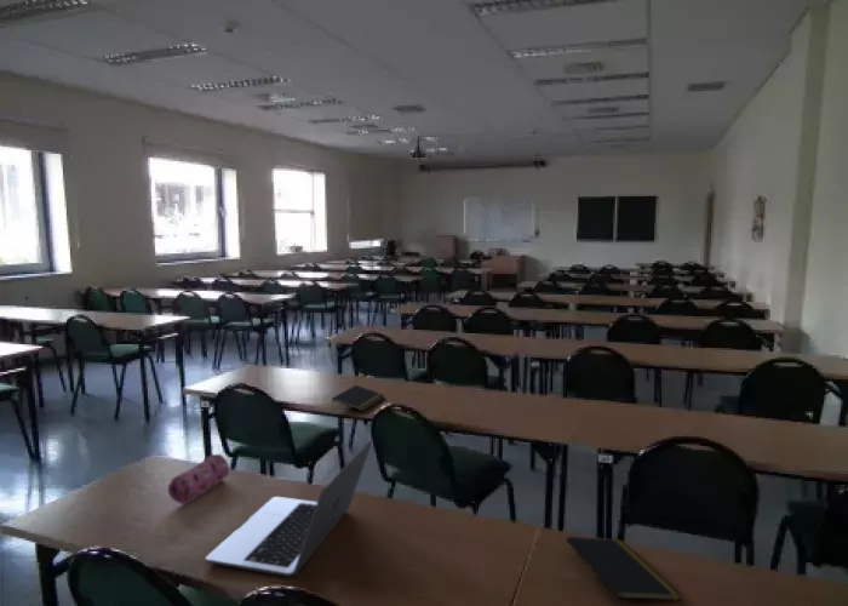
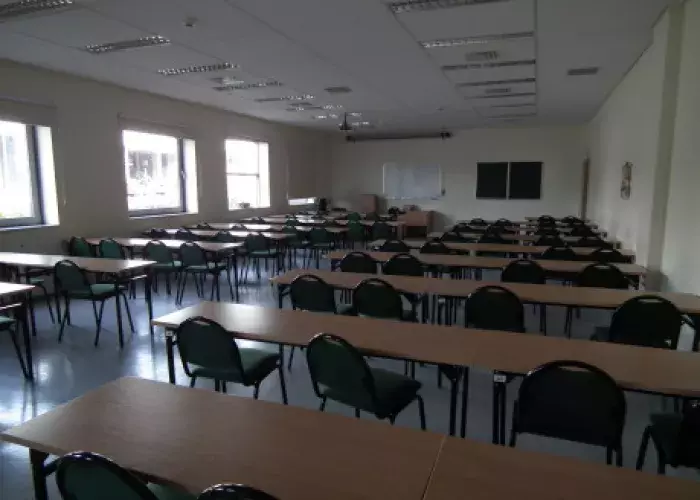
- laptop (292, 498)
- notepad (619, 566)
- pencil case (199, 478)
- notepad (359, 396)
